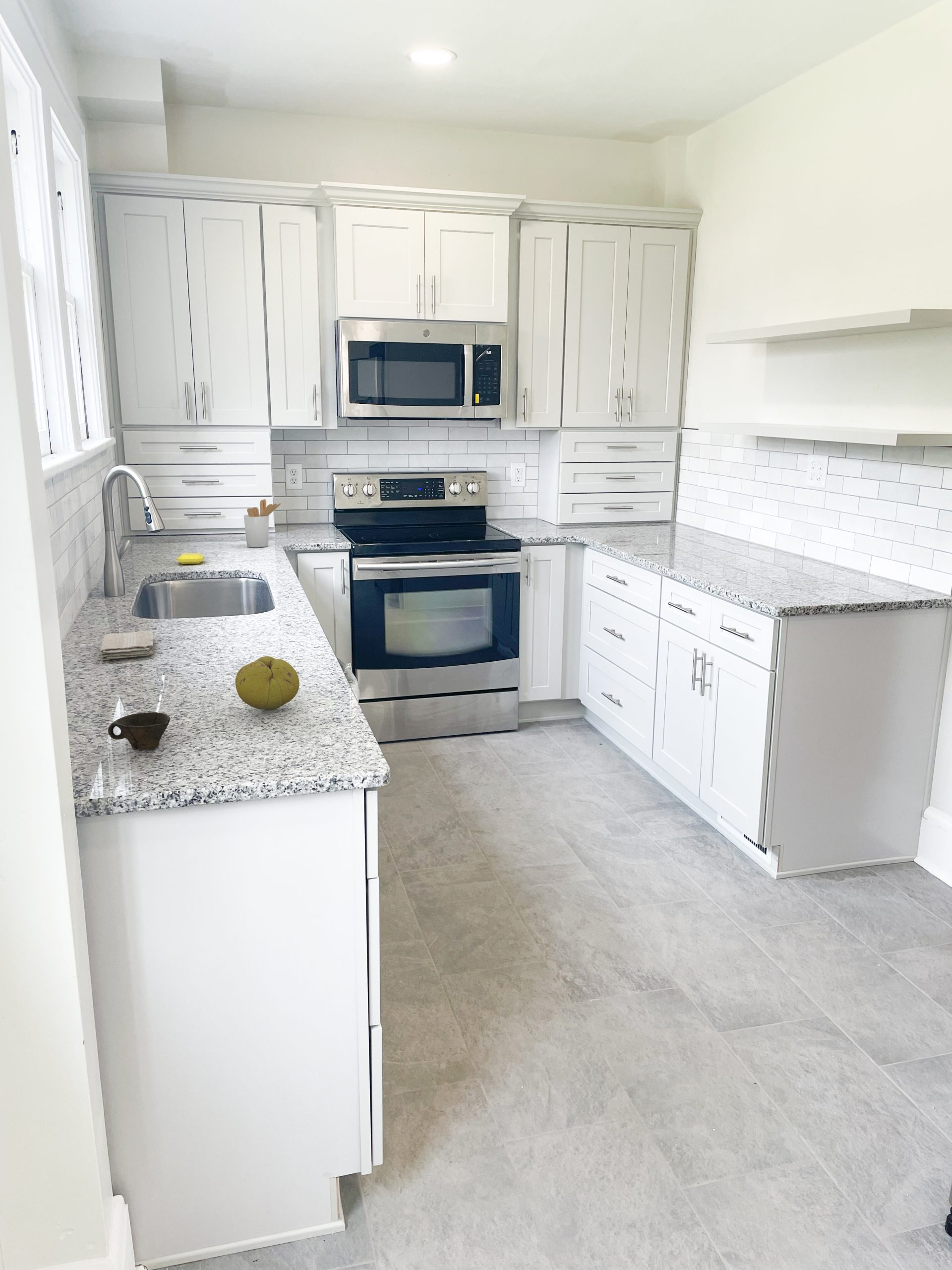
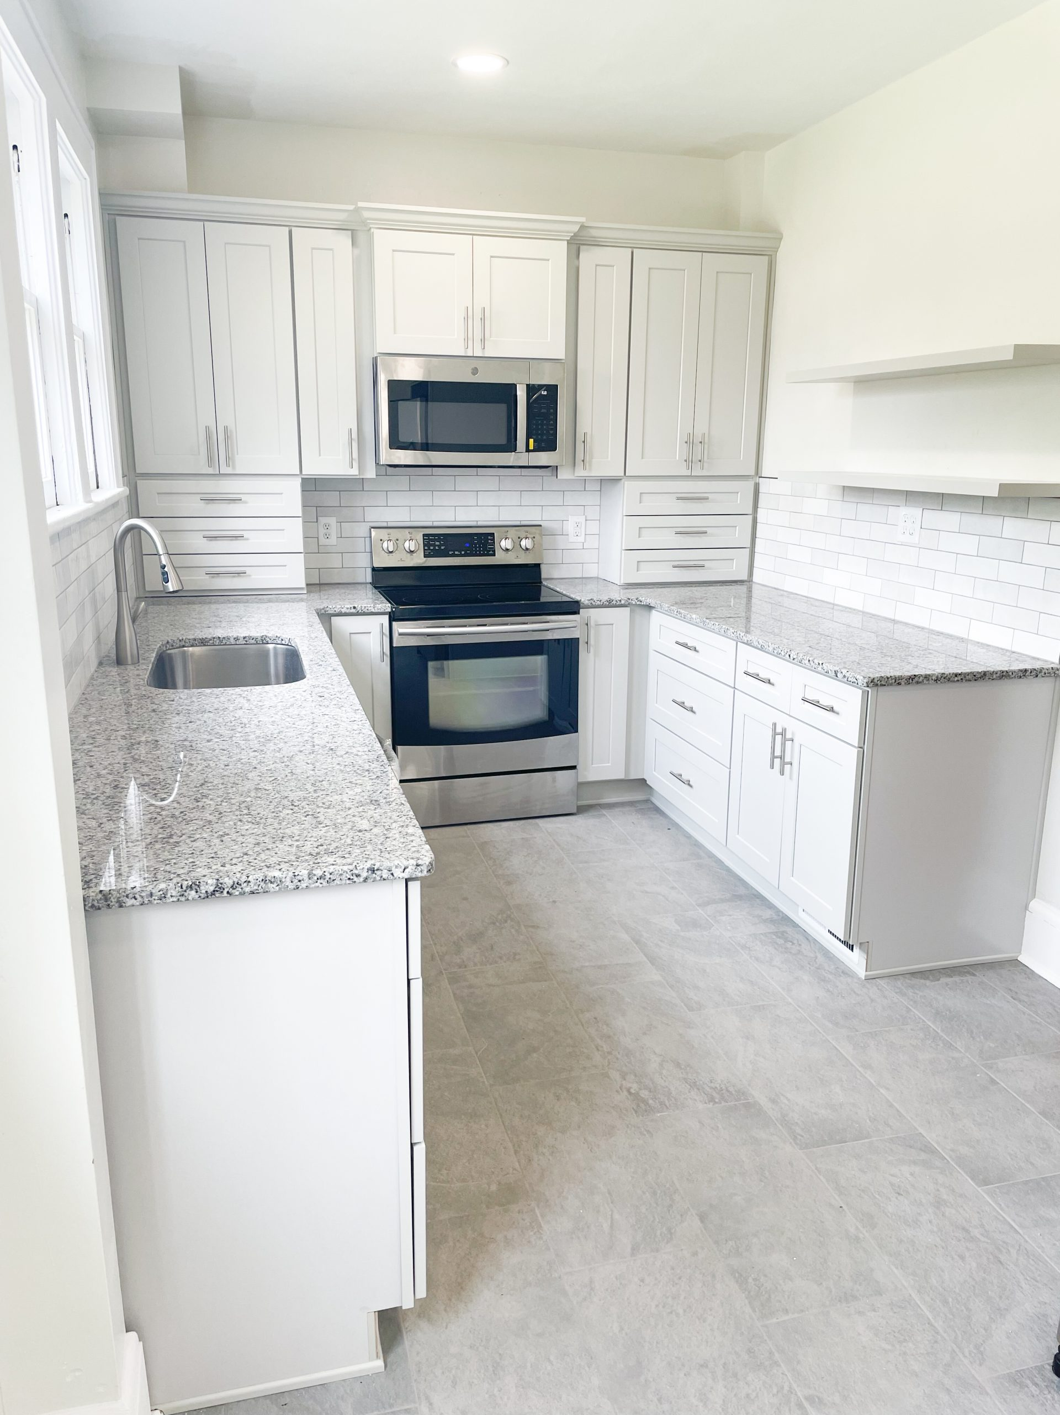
- utensil holder (262, 523)
- soap bar (190, 558)
- washcloth (127, 643)
- cup (140, 732)
- fruit (267, 684)
